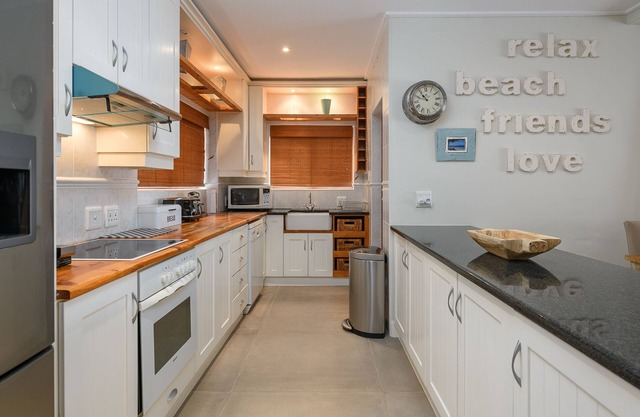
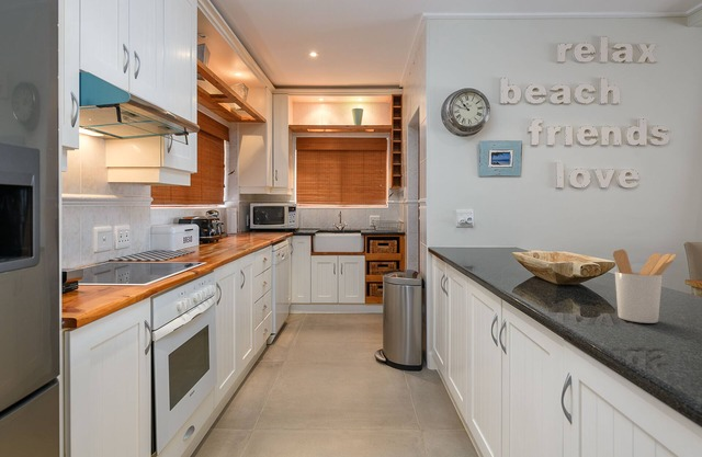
+ utensil holder (645, 284)
